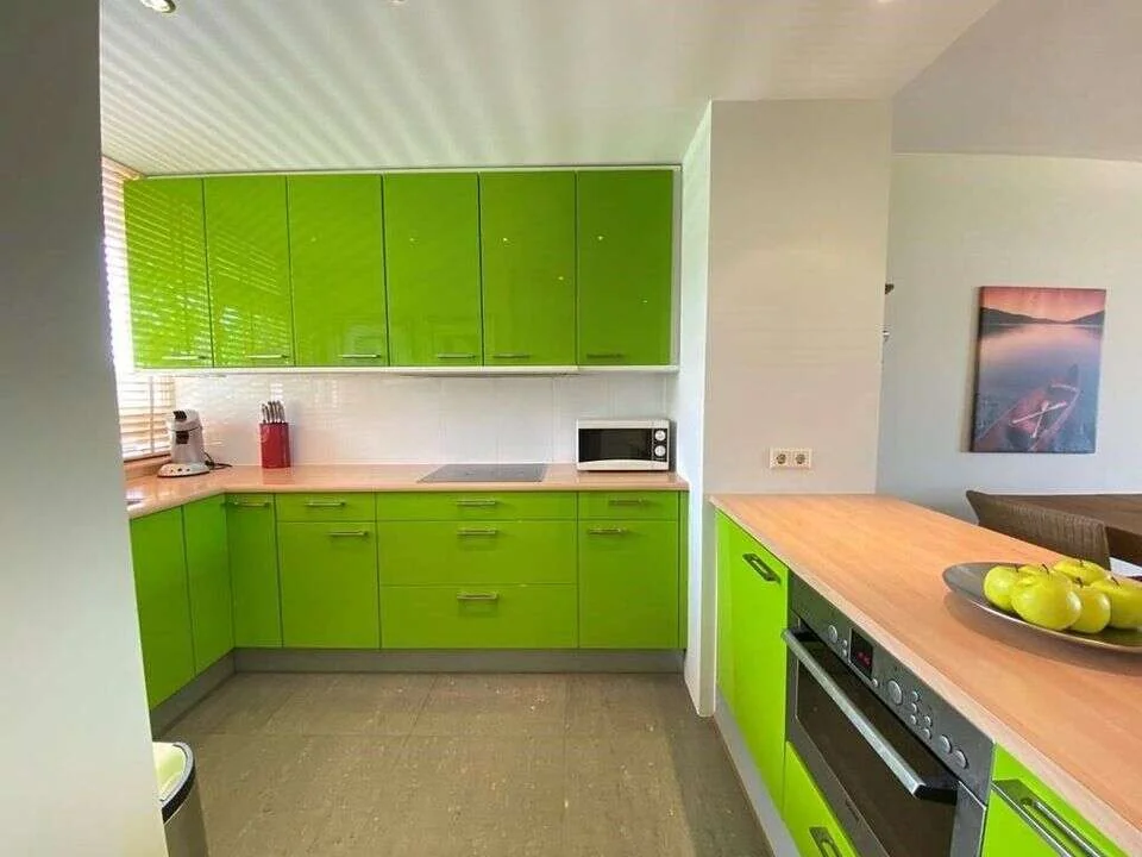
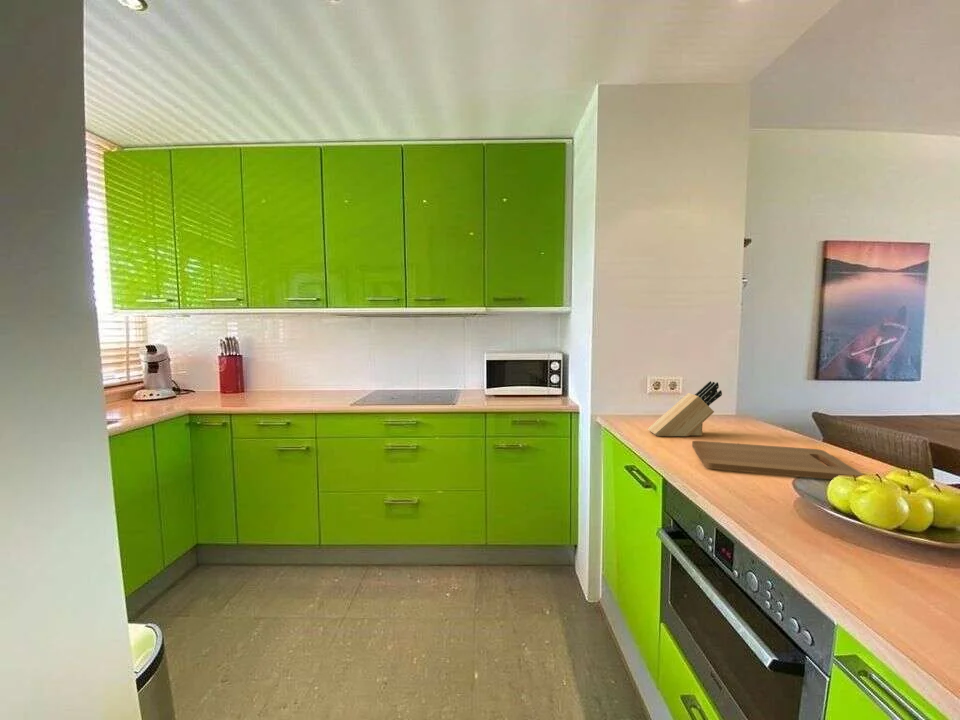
+ cutting board (766, 458)
+ knife block (685, 407)
